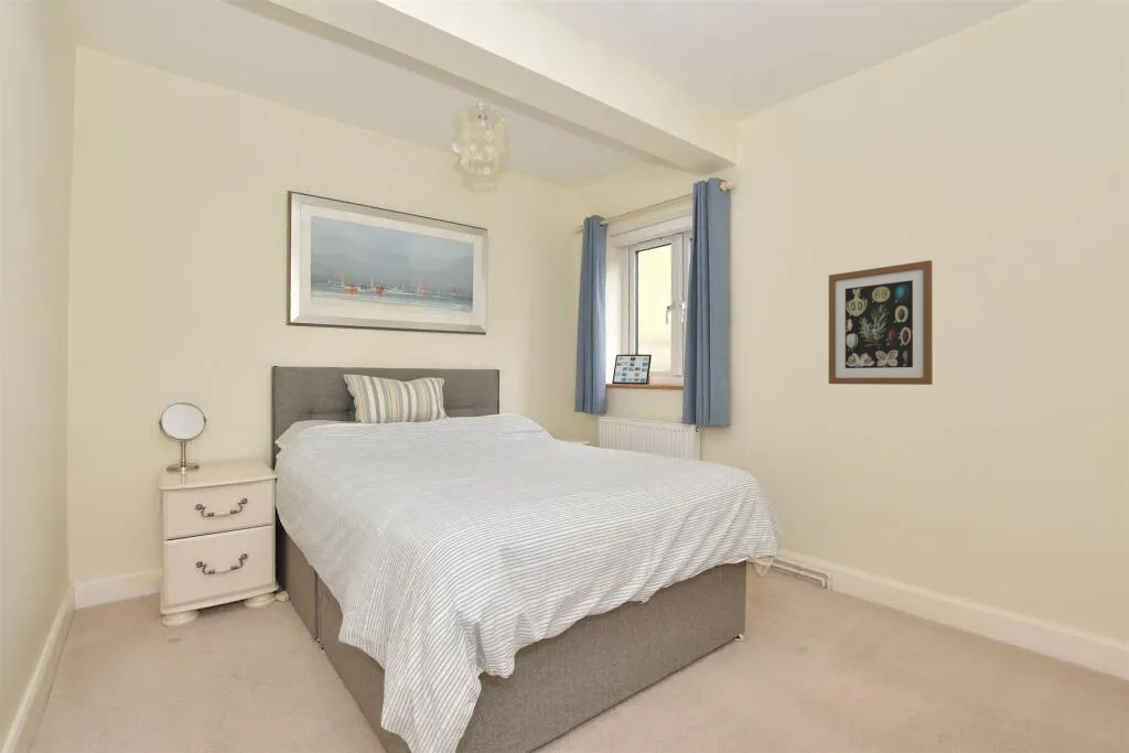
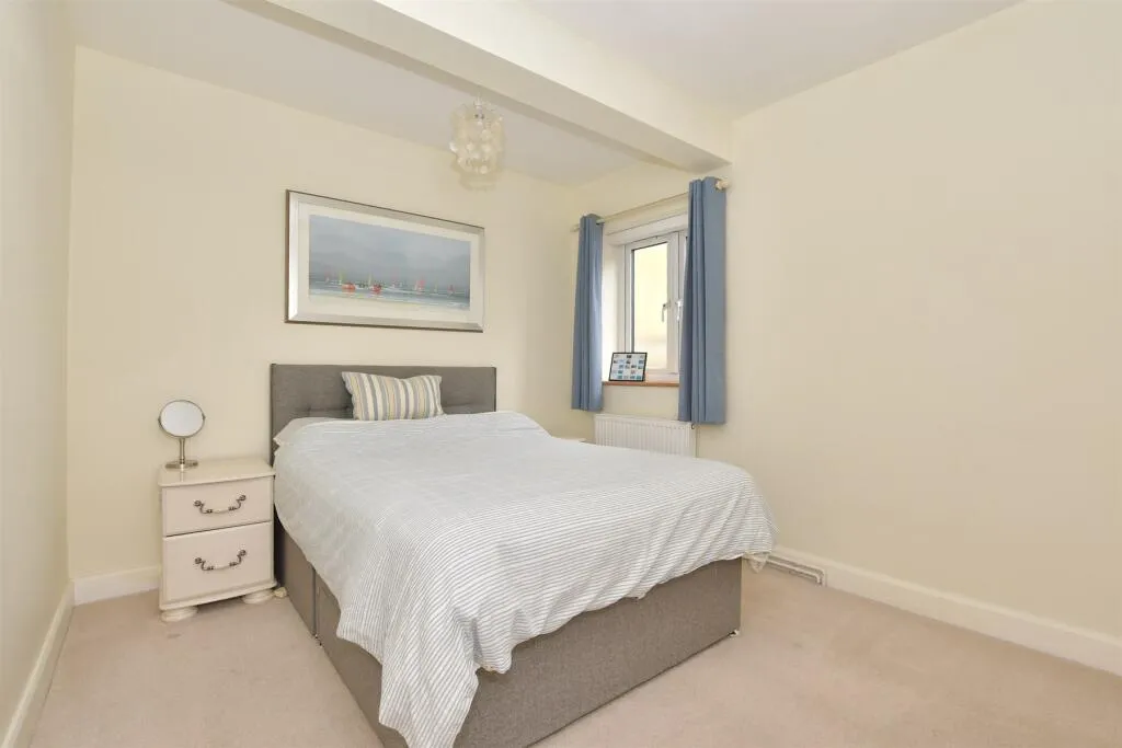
- wall art (877, 325)
